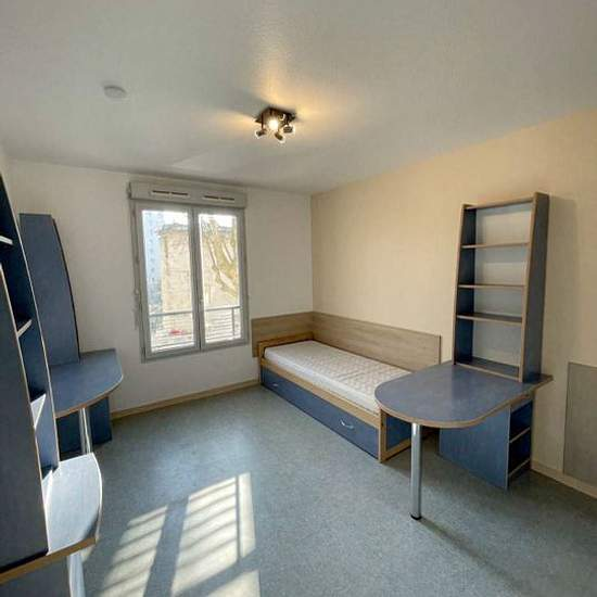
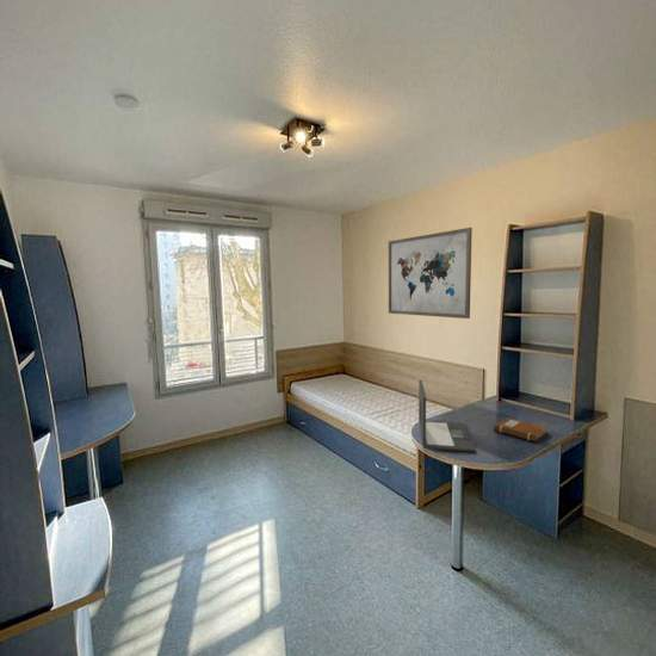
+ laptop (444, 422)
+ notebook (519, 428)
+ wall art (425, 276)
